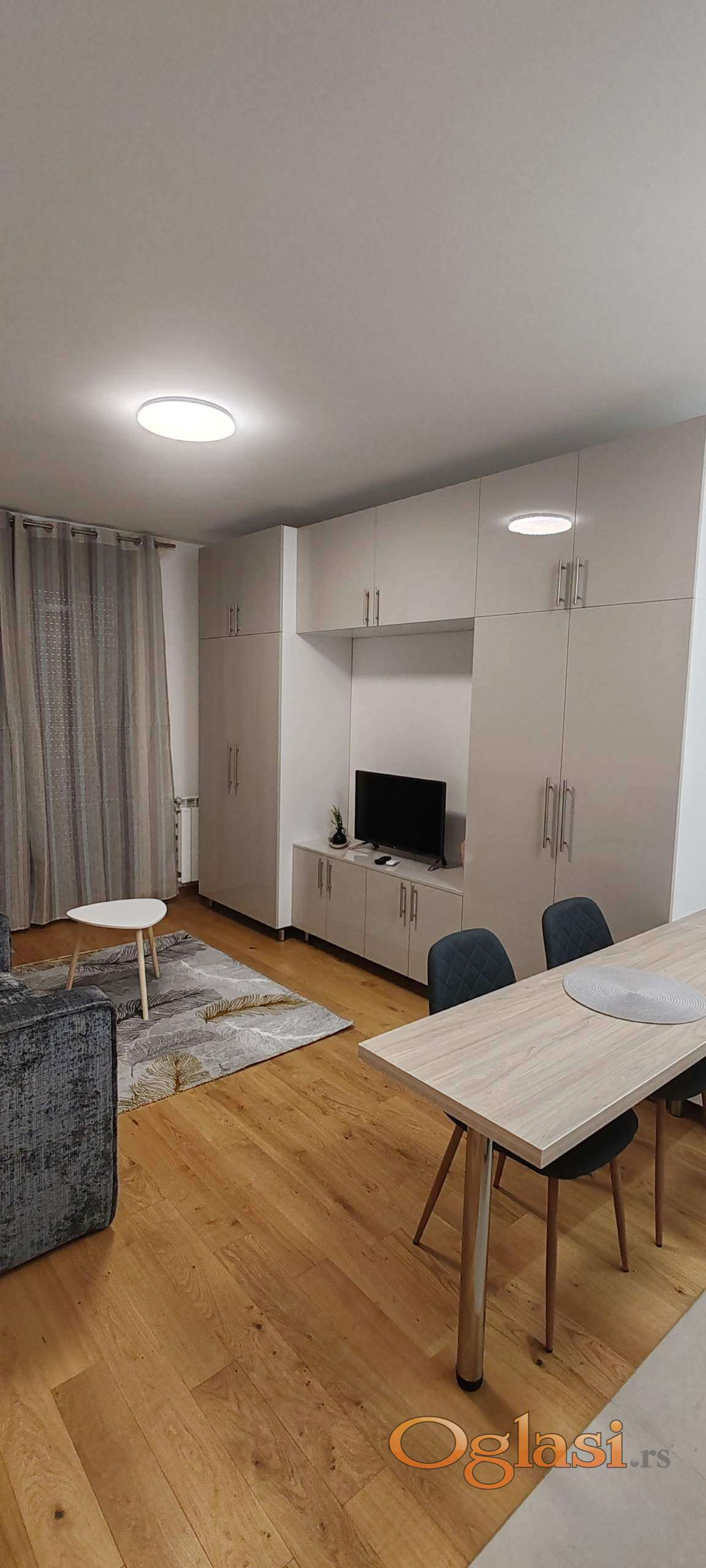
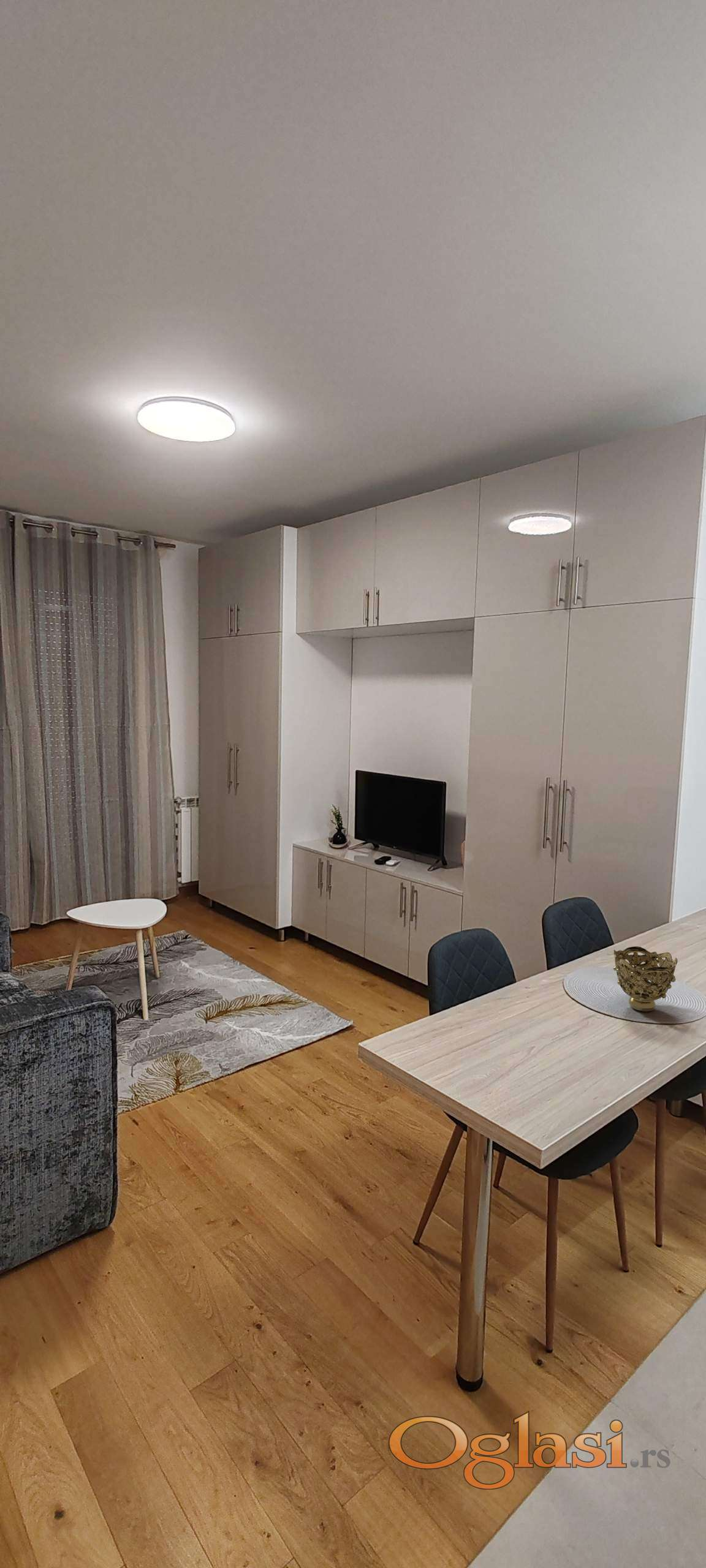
+ decorative bowl (643, 981)
